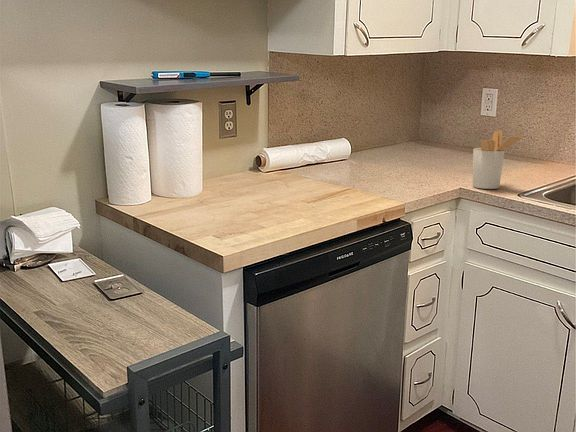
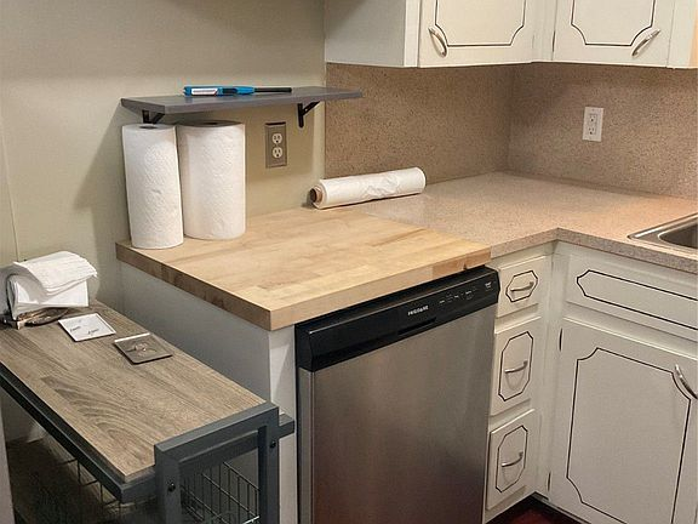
- utensil holder (495, 159)
